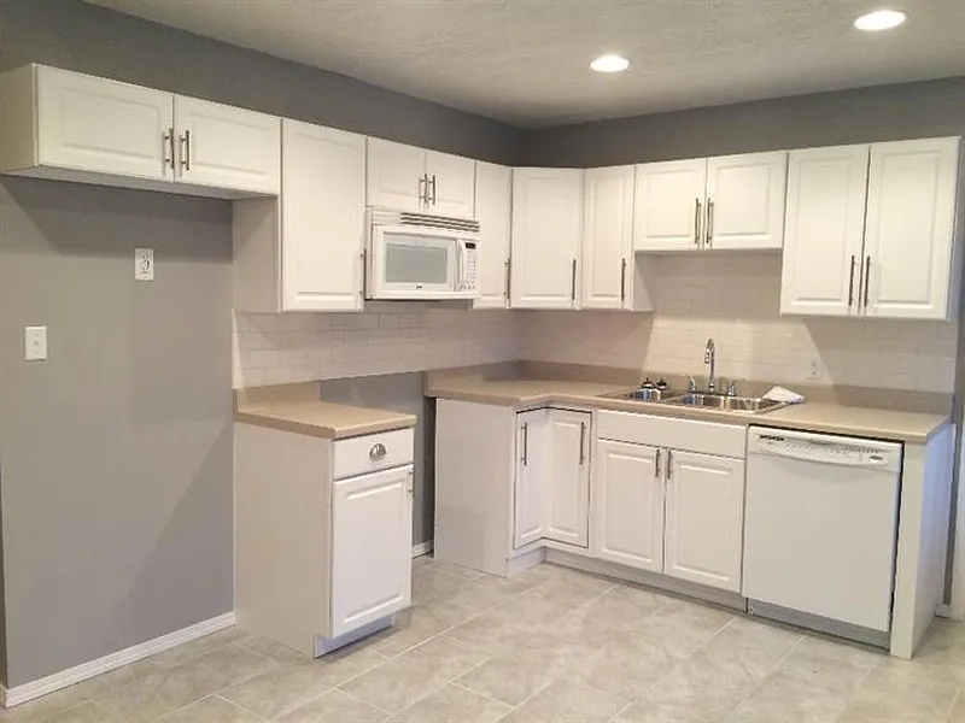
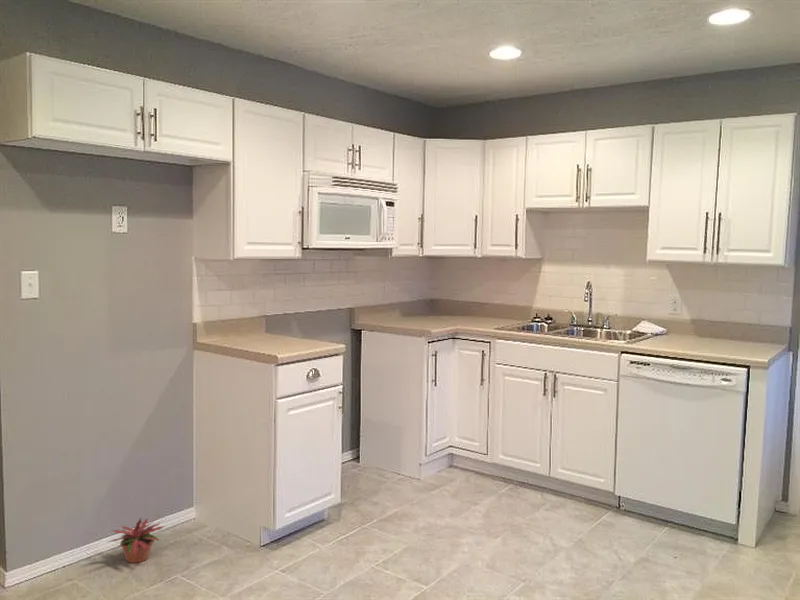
+ potted plant (138, 535)
